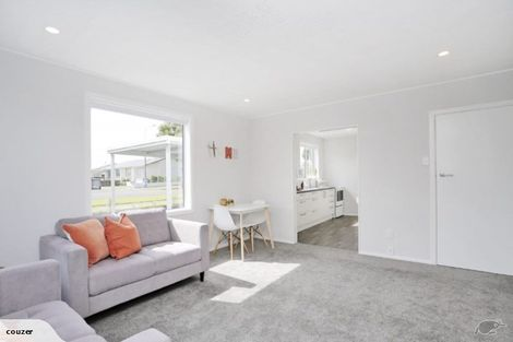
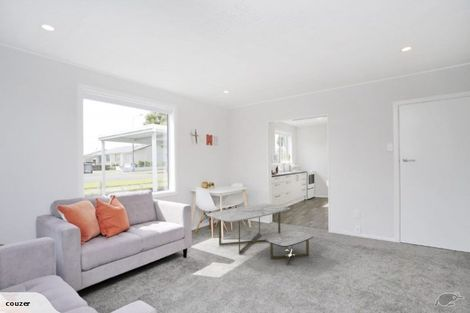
+ coffee table (259, 231)
